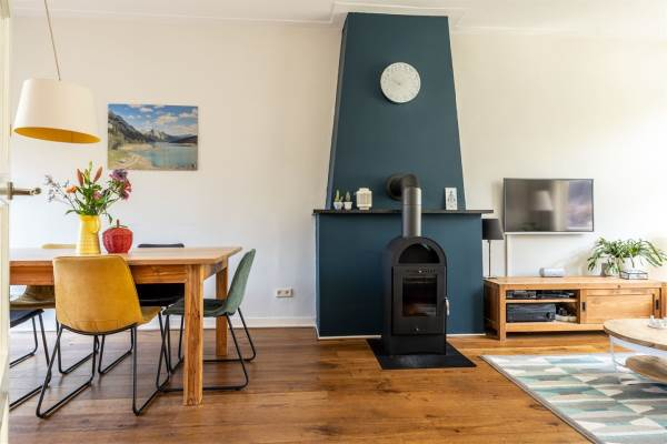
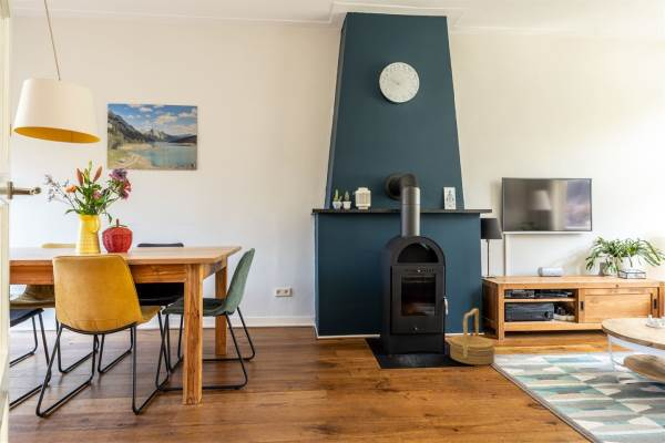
+ basket (471, 334)
